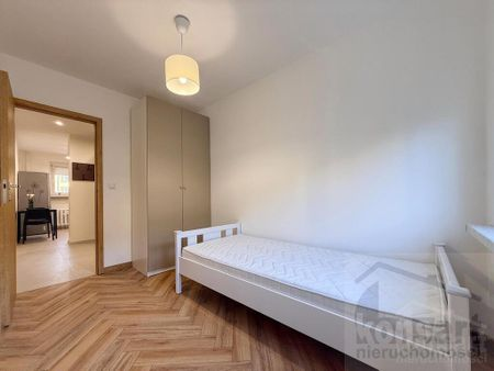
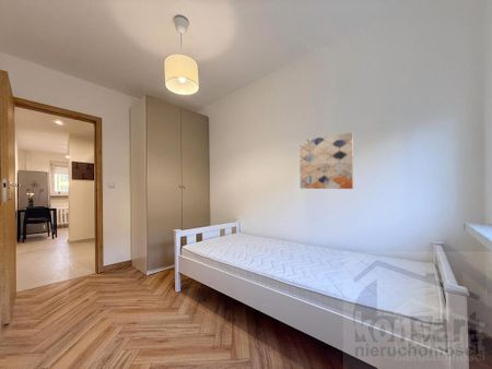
+ wall art (324, 163)
